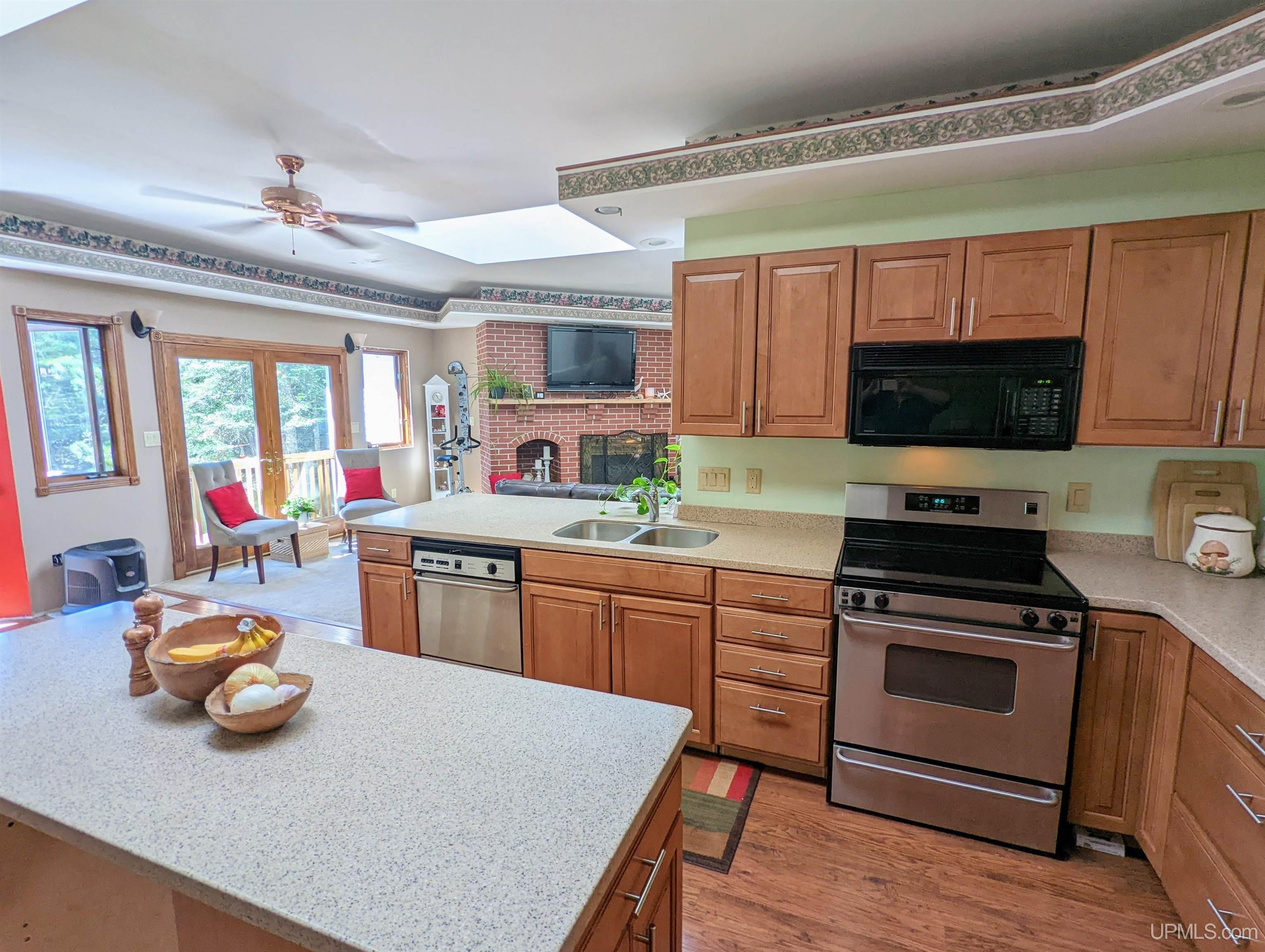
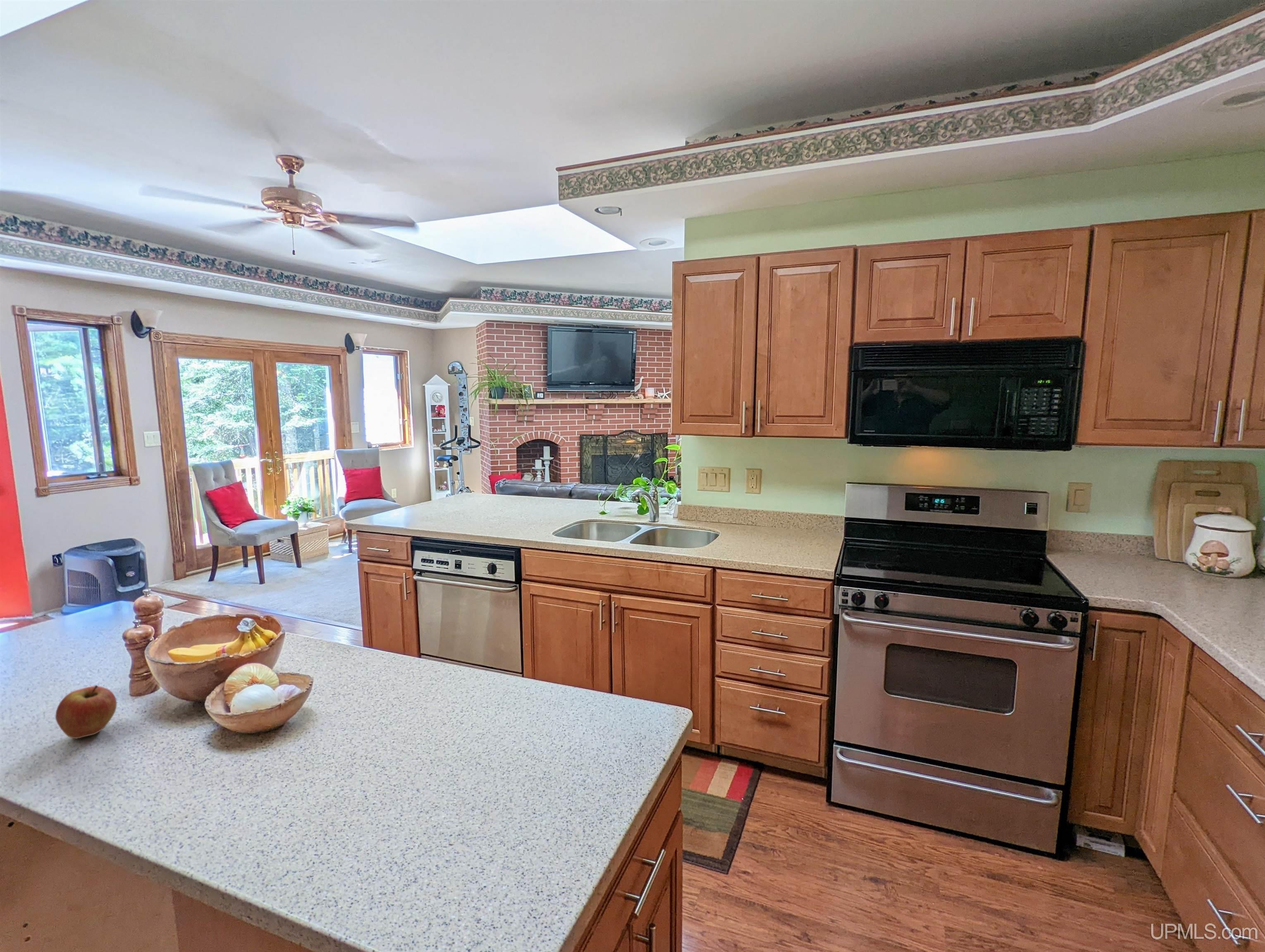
+ apple (87, 709)
